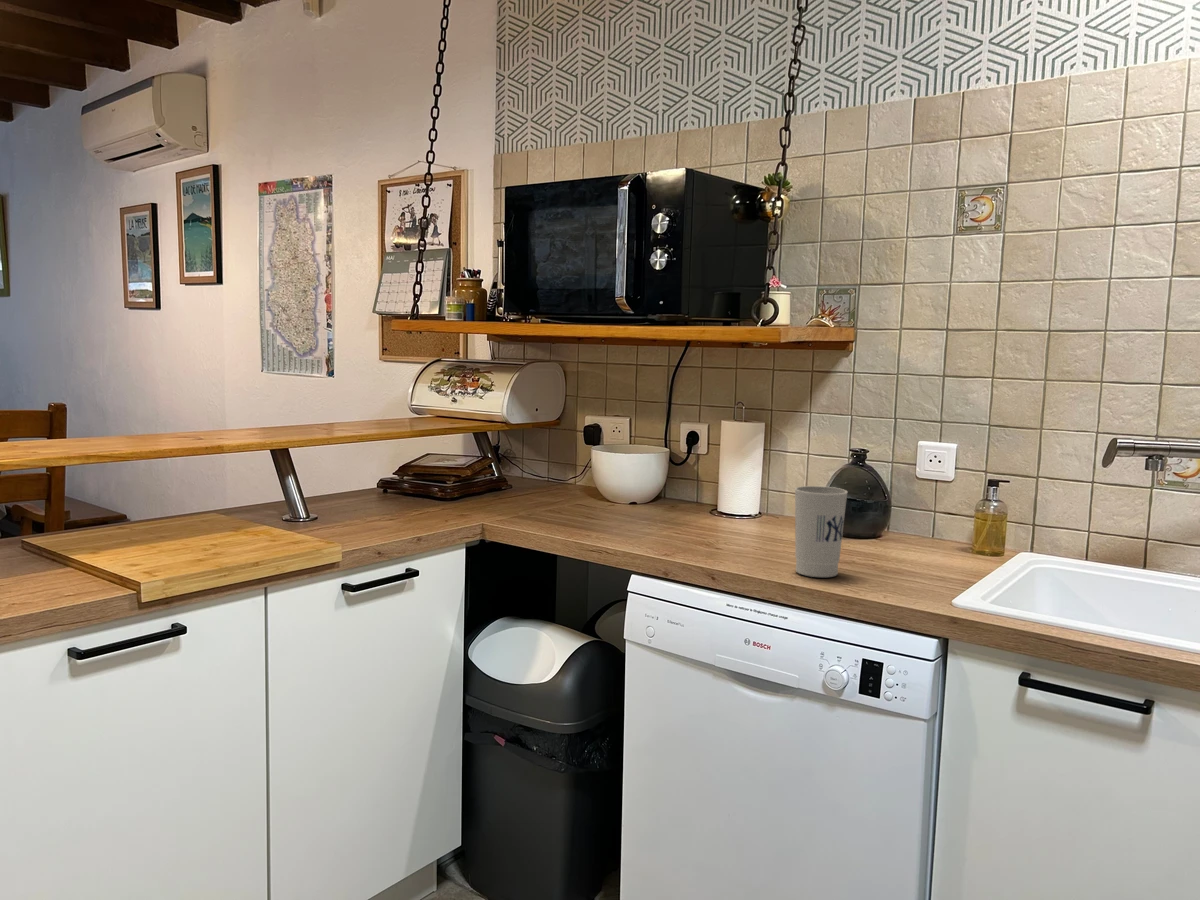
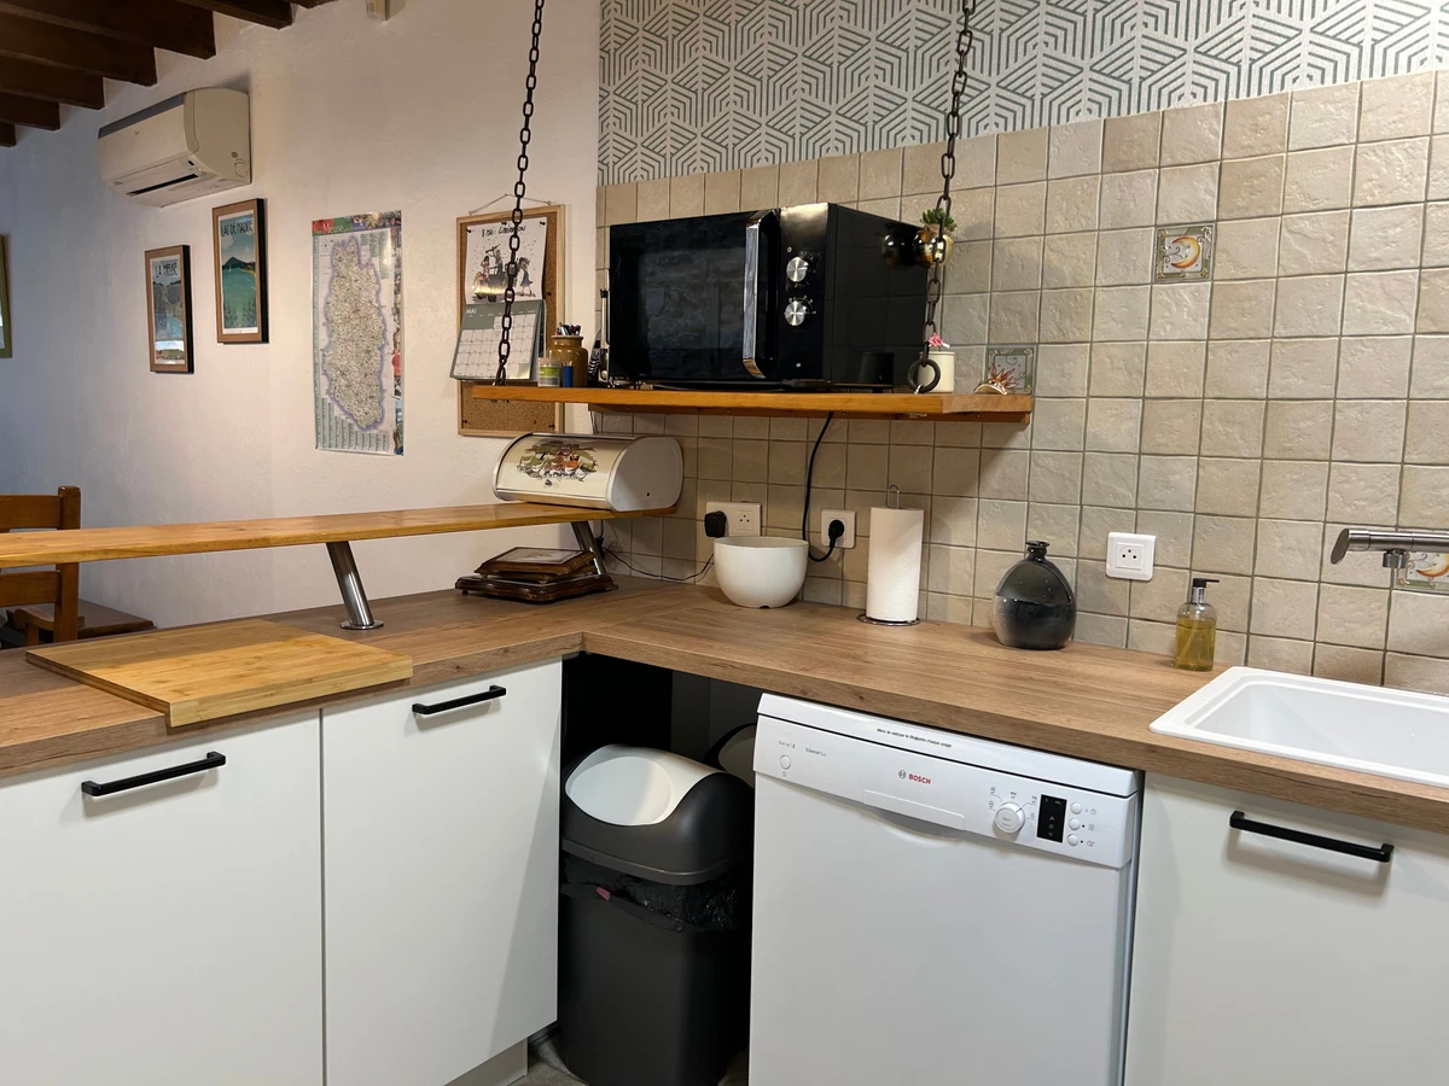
- cup (818, 531)
